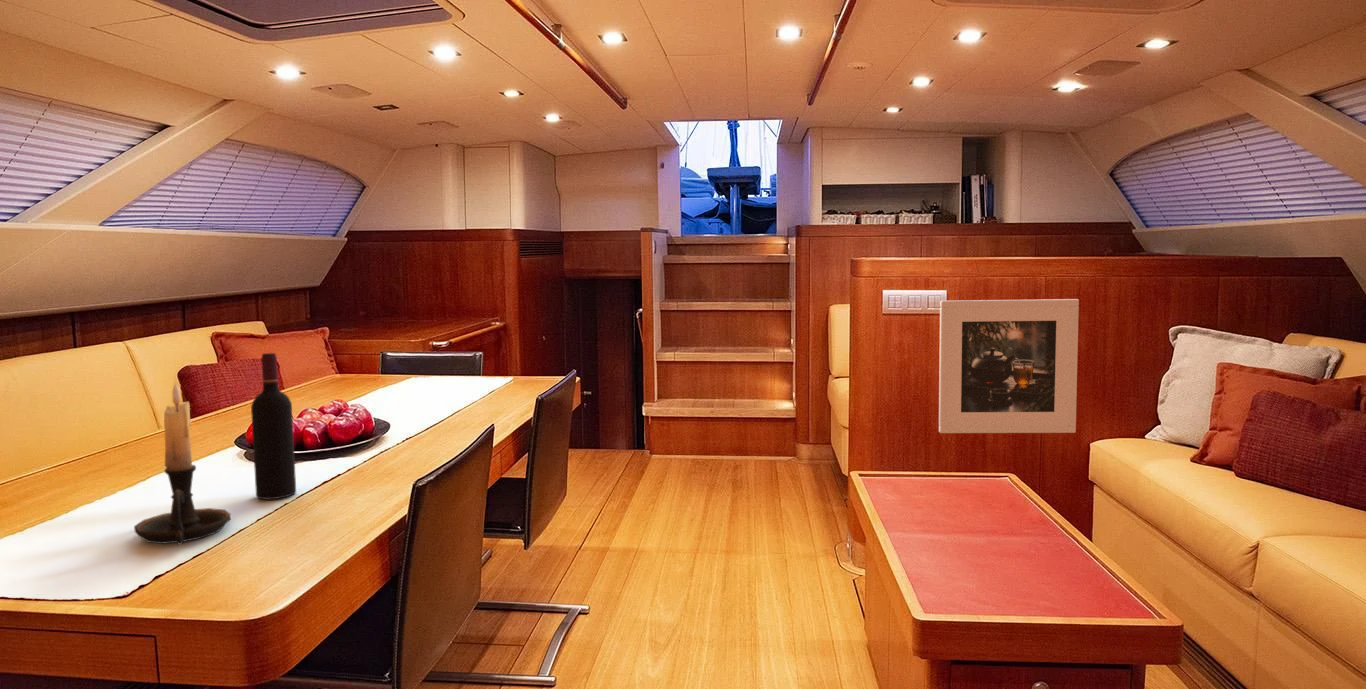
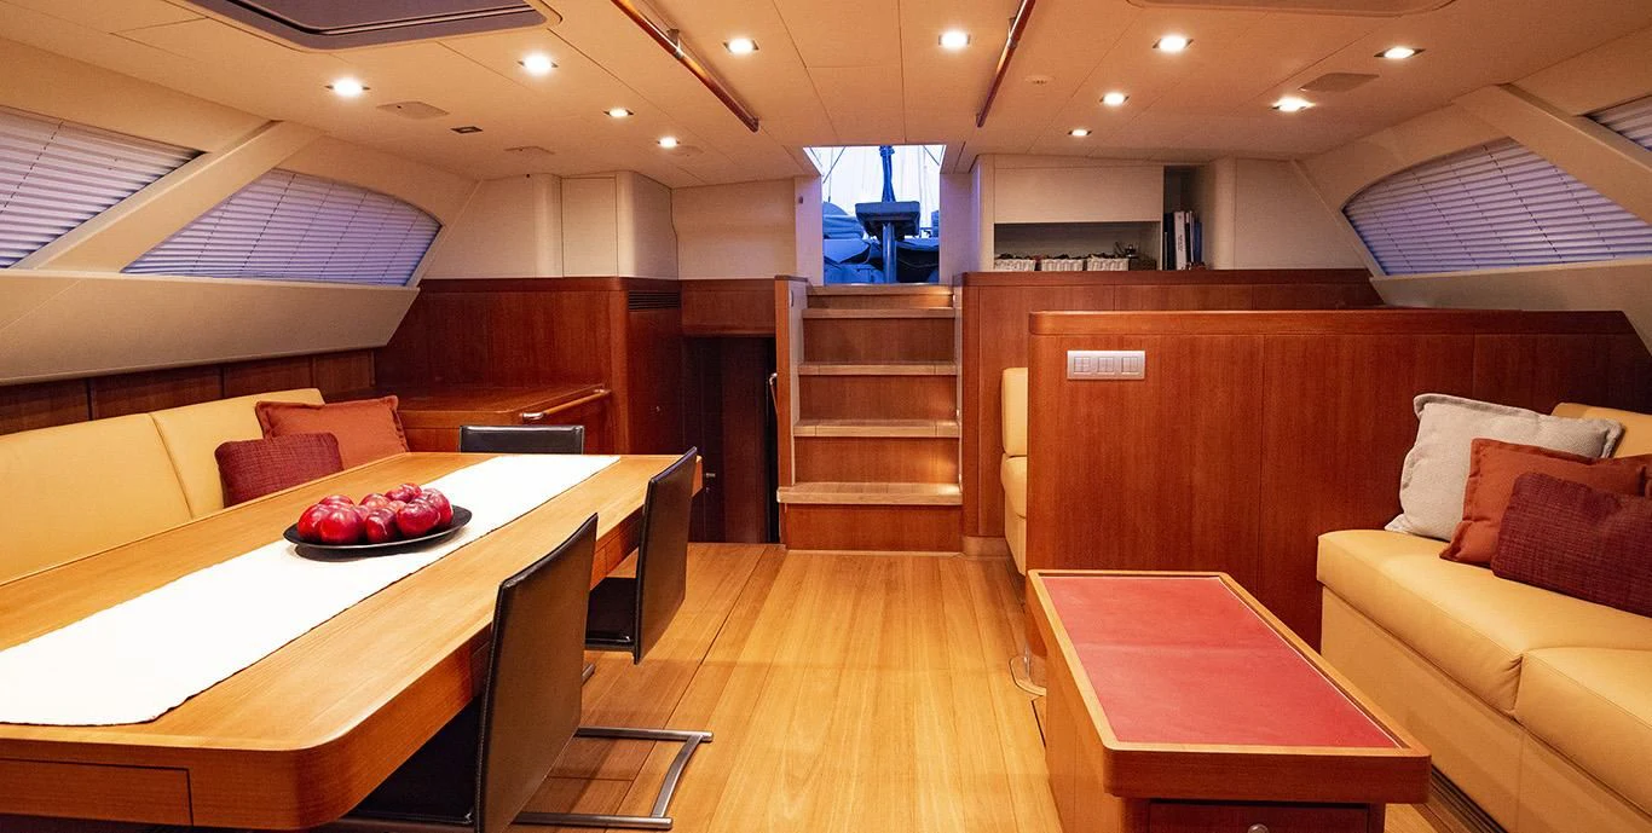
- wine bottle (272, 424)
- candle holder (178, 459)
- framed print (1007, 366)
